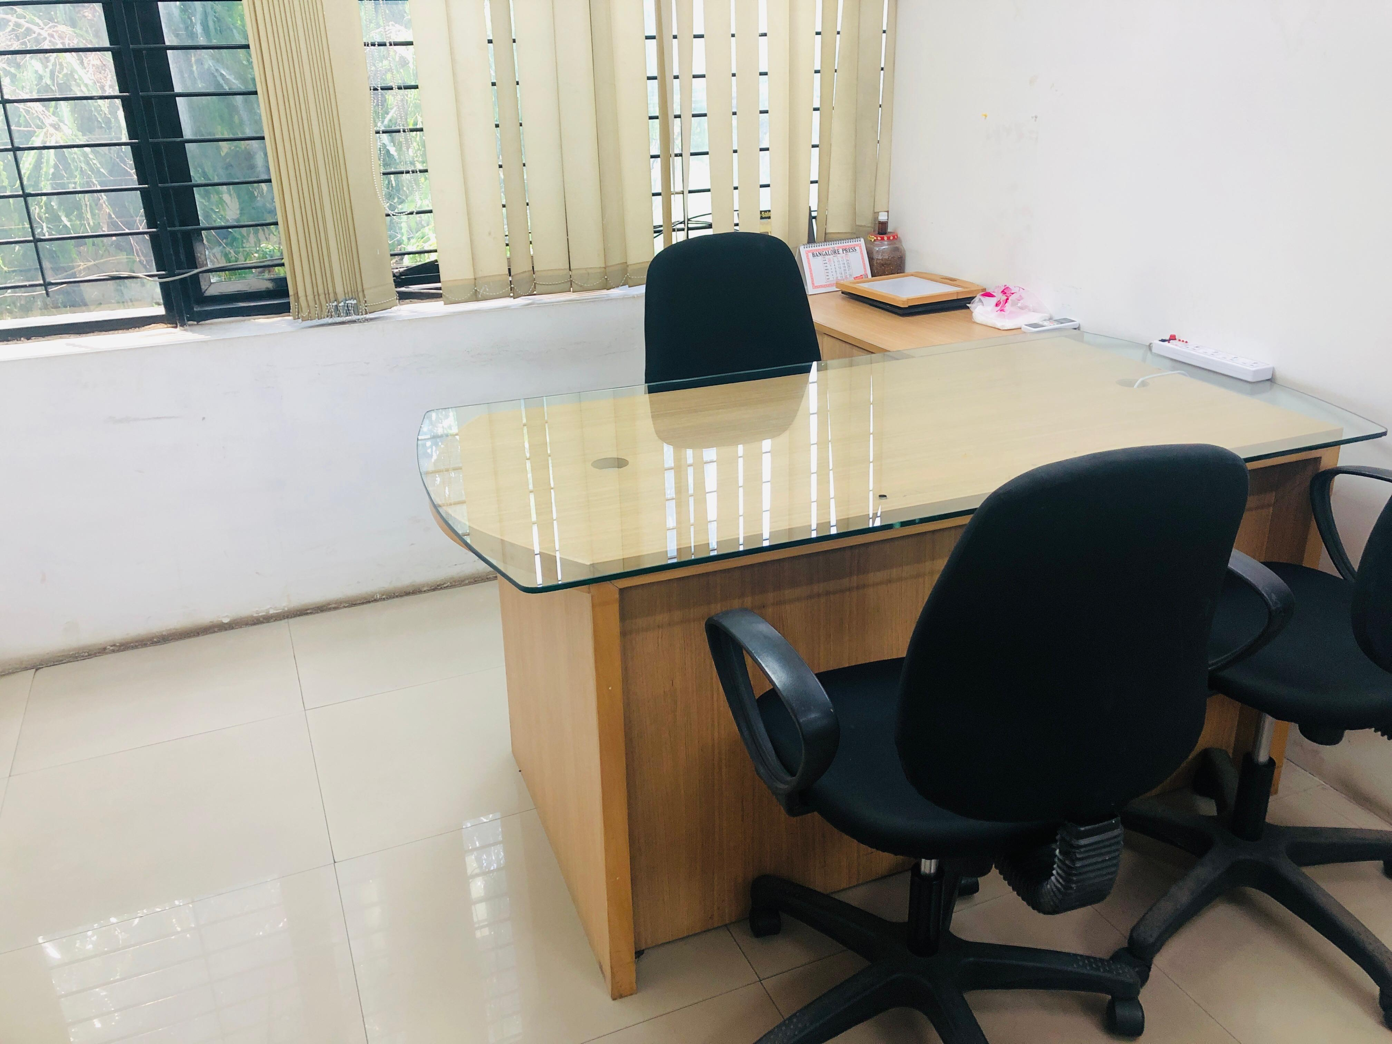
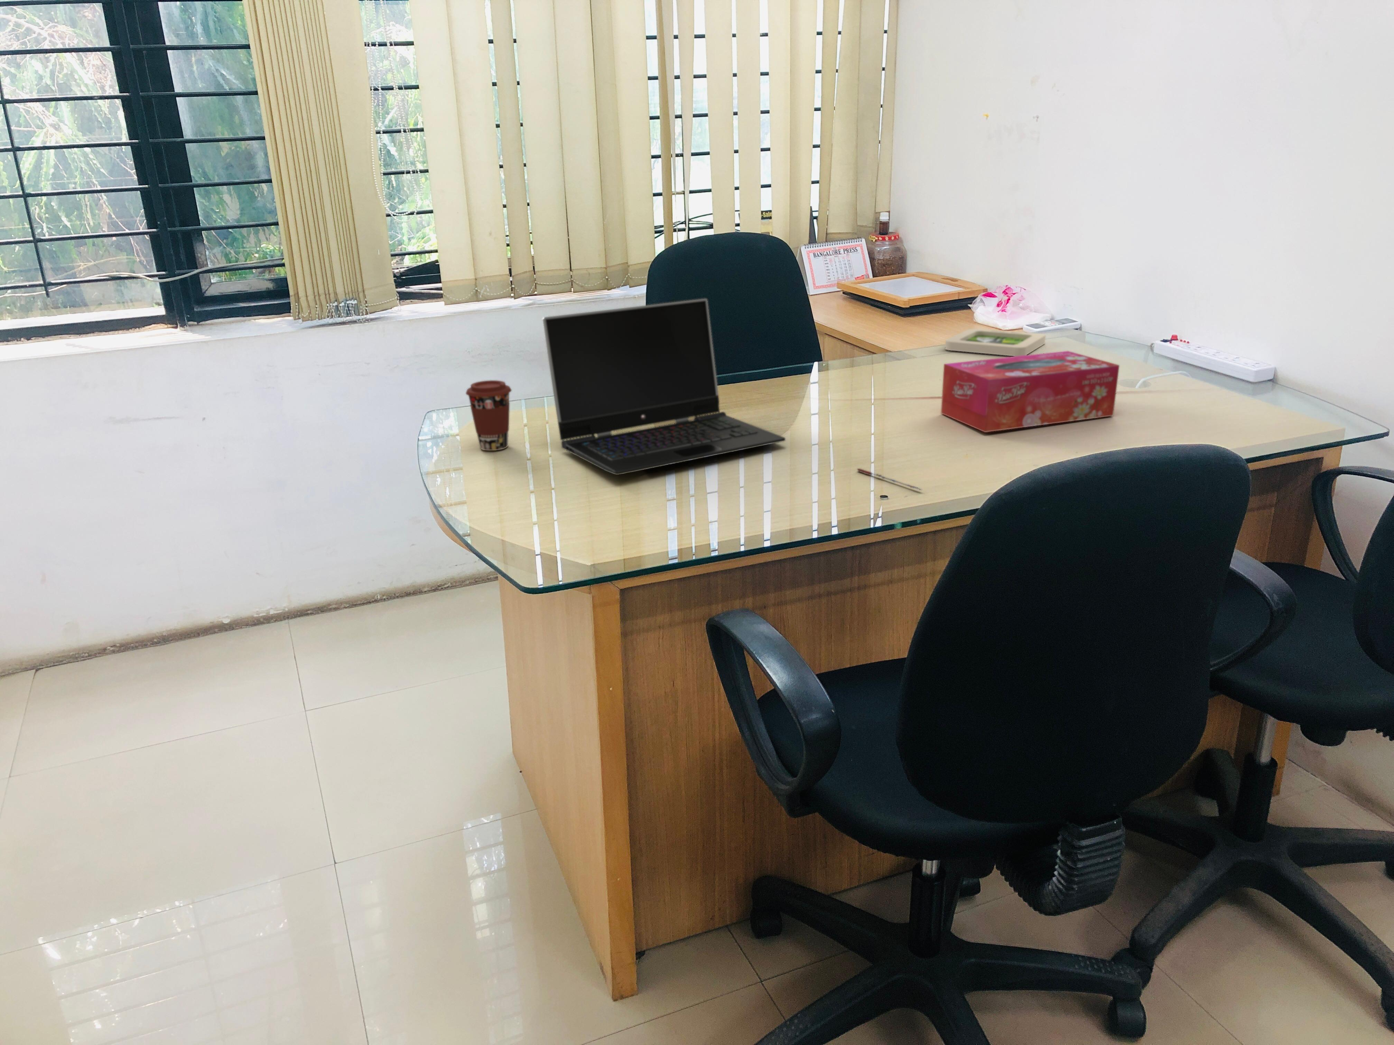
+ picture frame (996, 341)
+ tissue box (1028, 390)
+ coffee cup (491, 416)
+ laptop computer (665, 382)
+ pen (888, 479)
